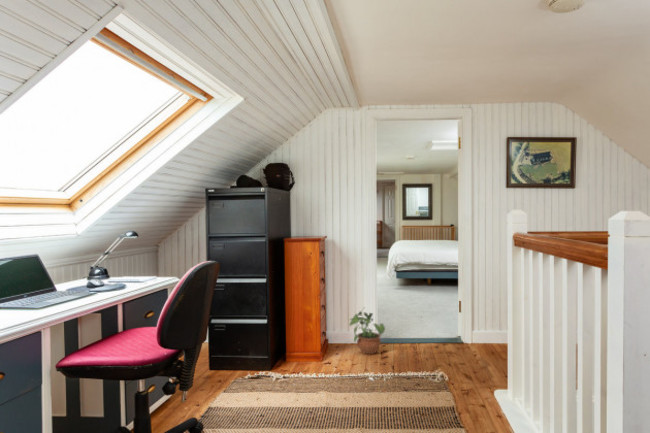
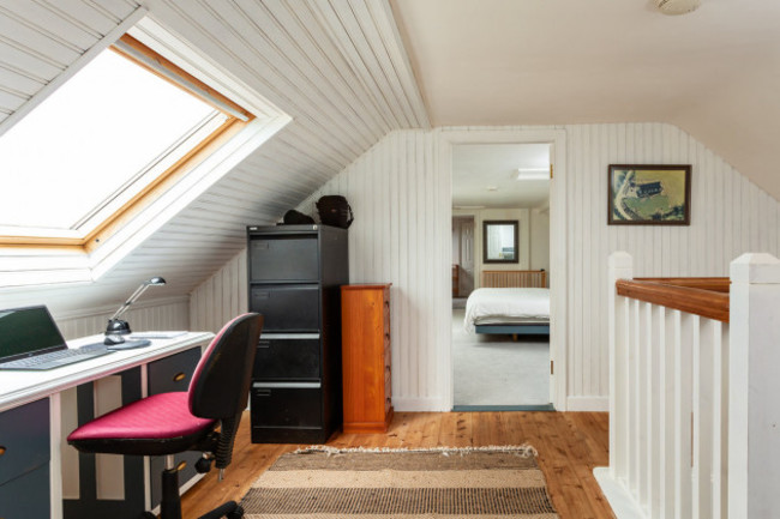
- potted plant (366, 330)
